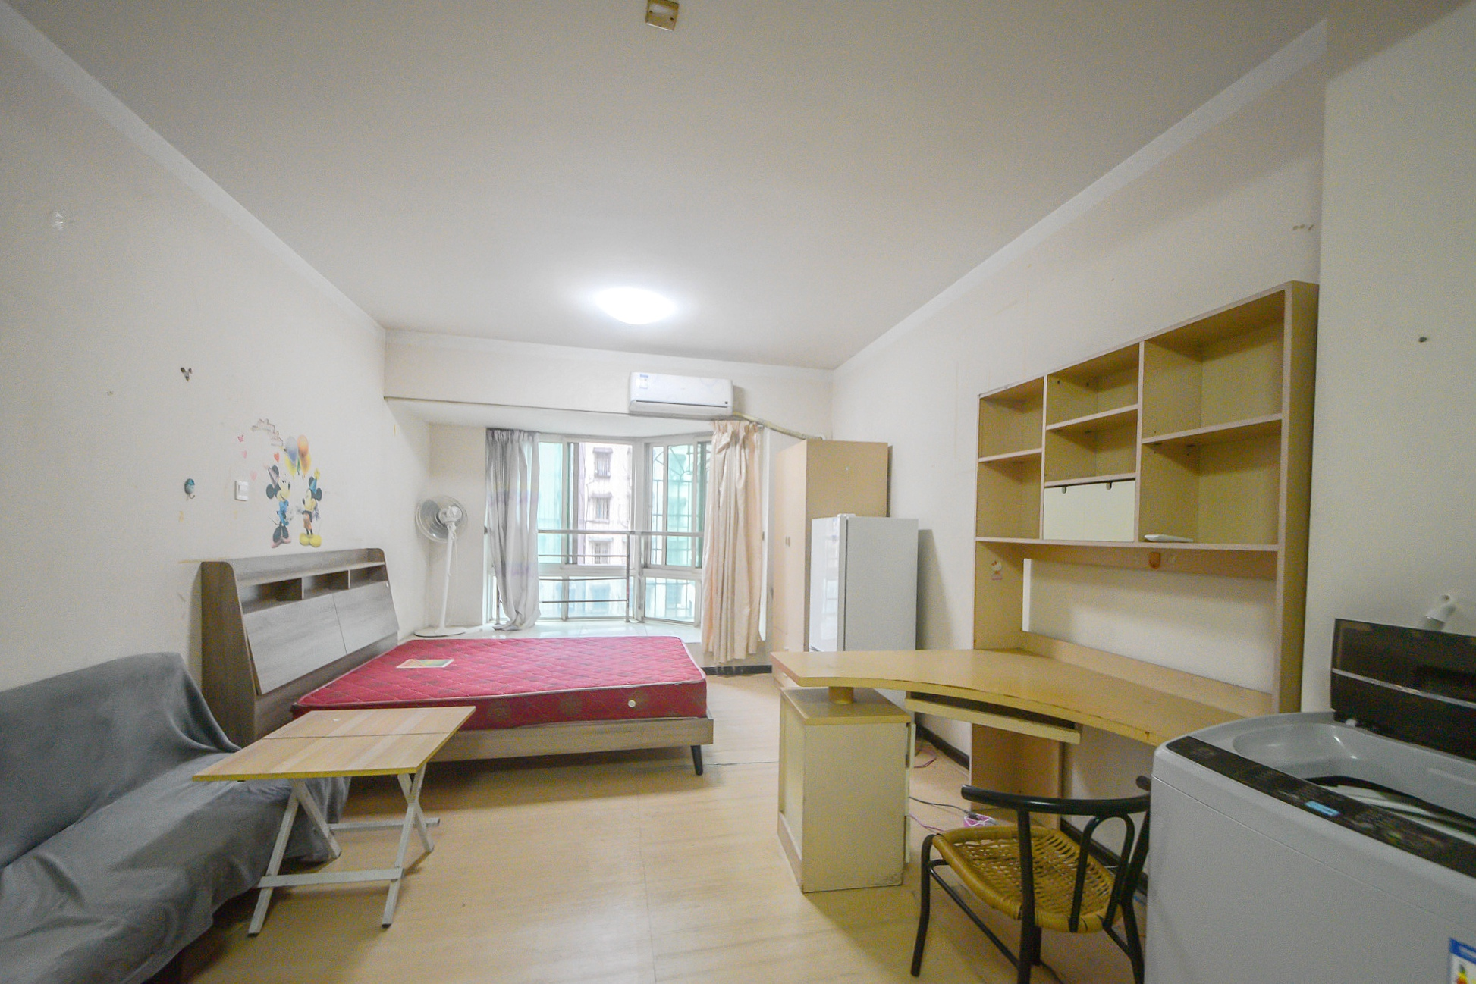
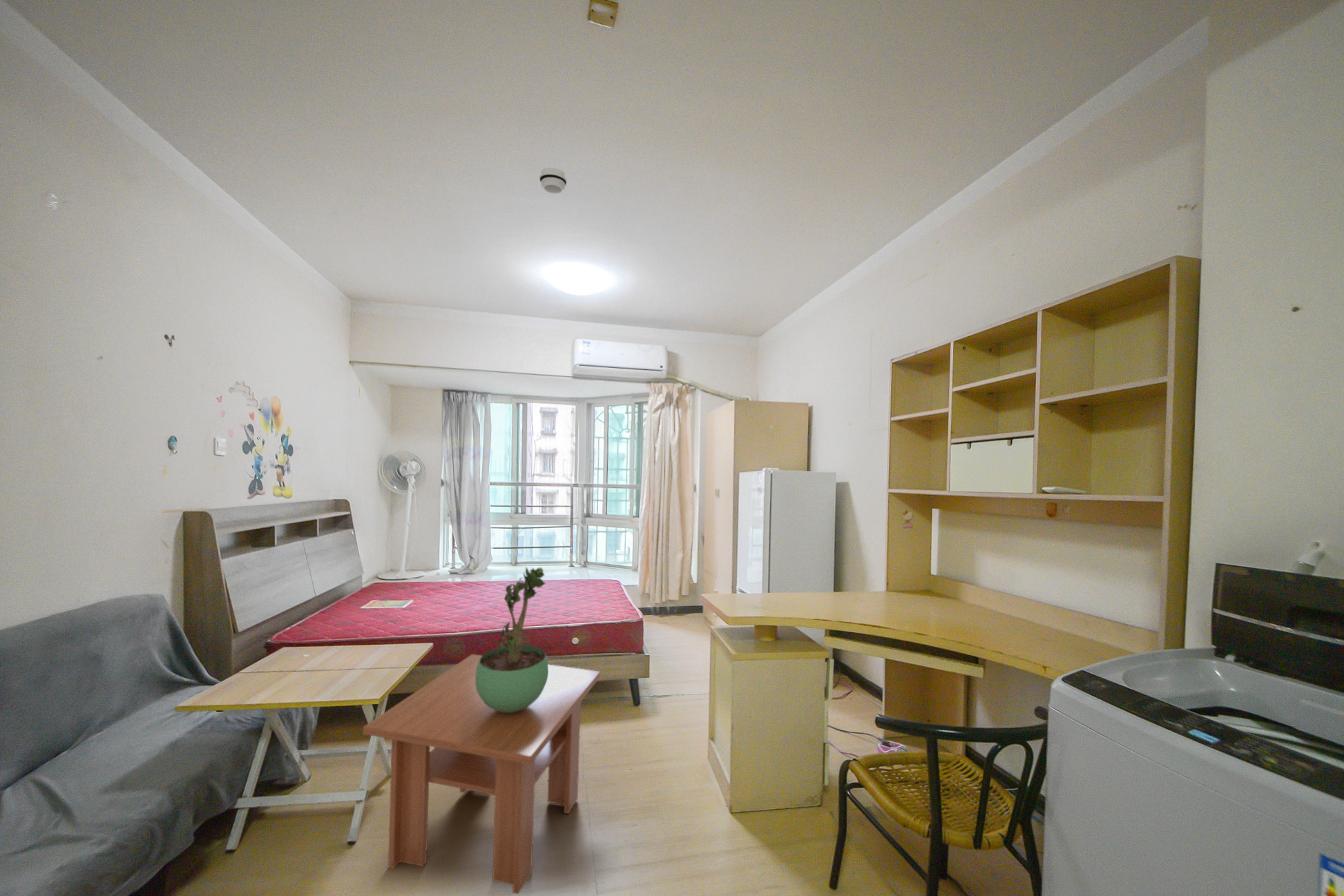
+ potted plant (515, 636)
+ smoke detector (553, 181)
+ coffee table (494, 763)
